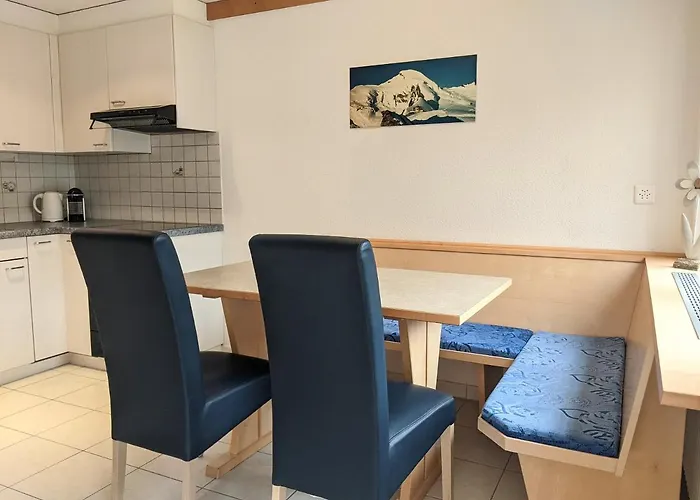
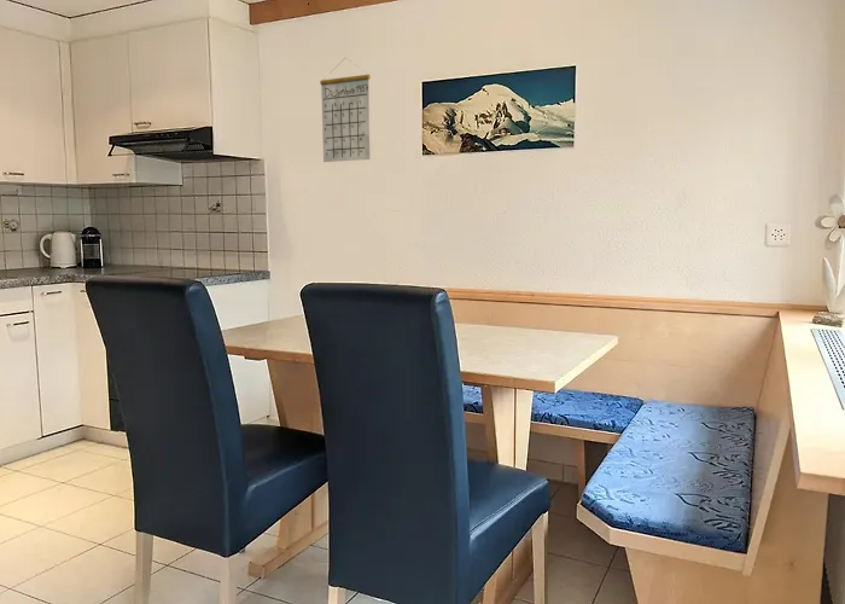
+ calendar (345, 109)
